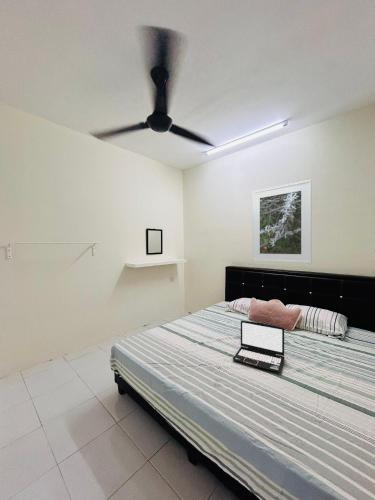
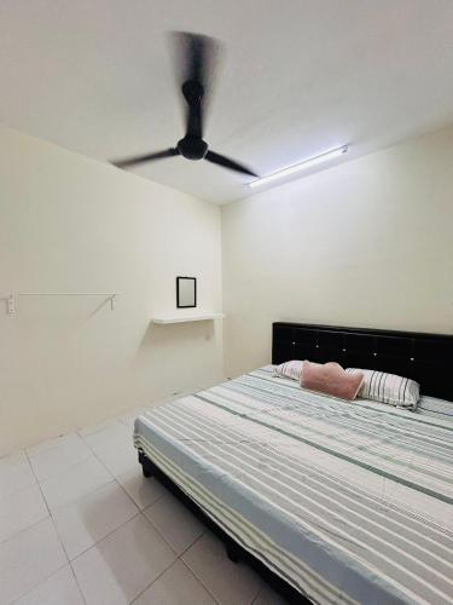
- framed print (279, 224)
- laptop (258, 343)
